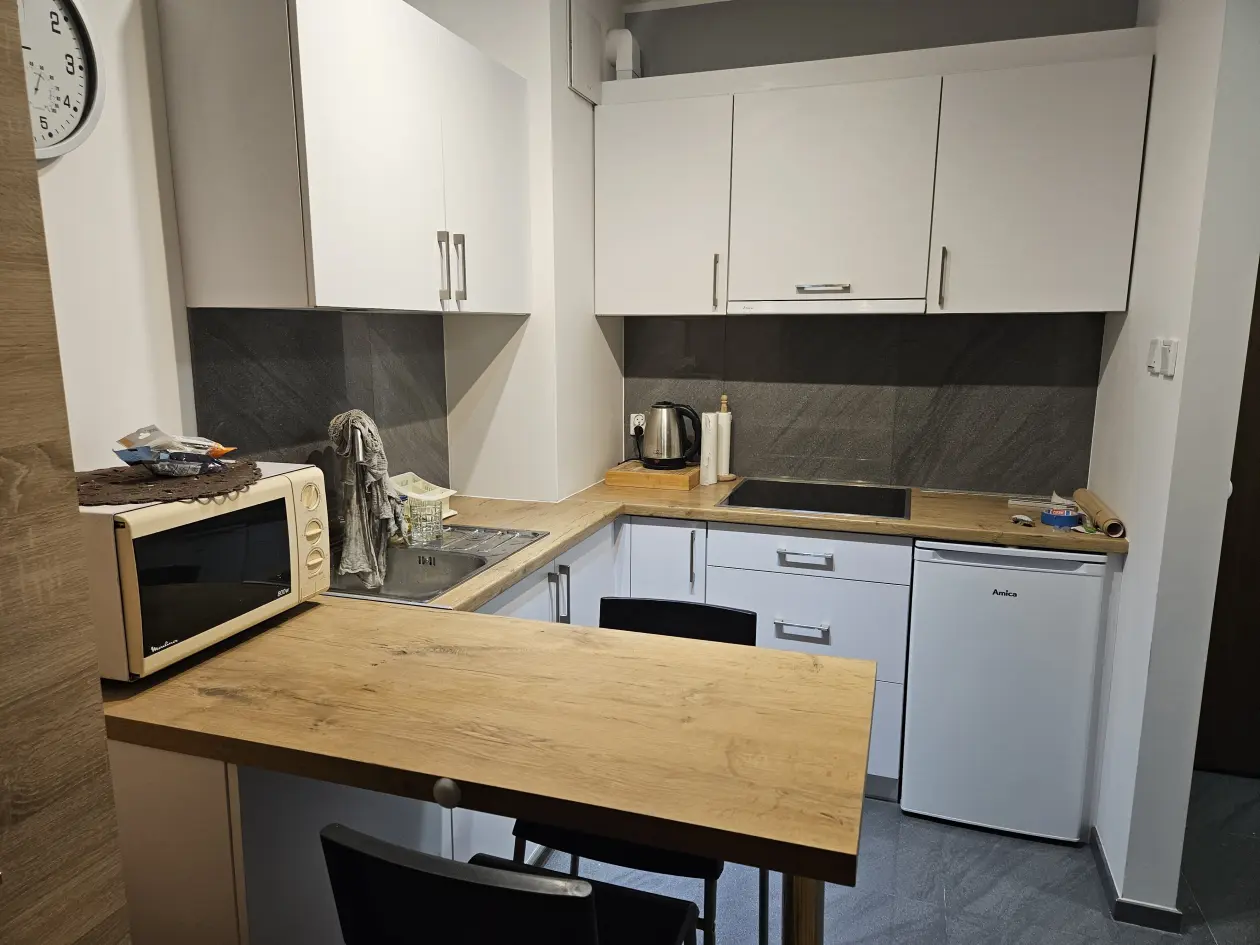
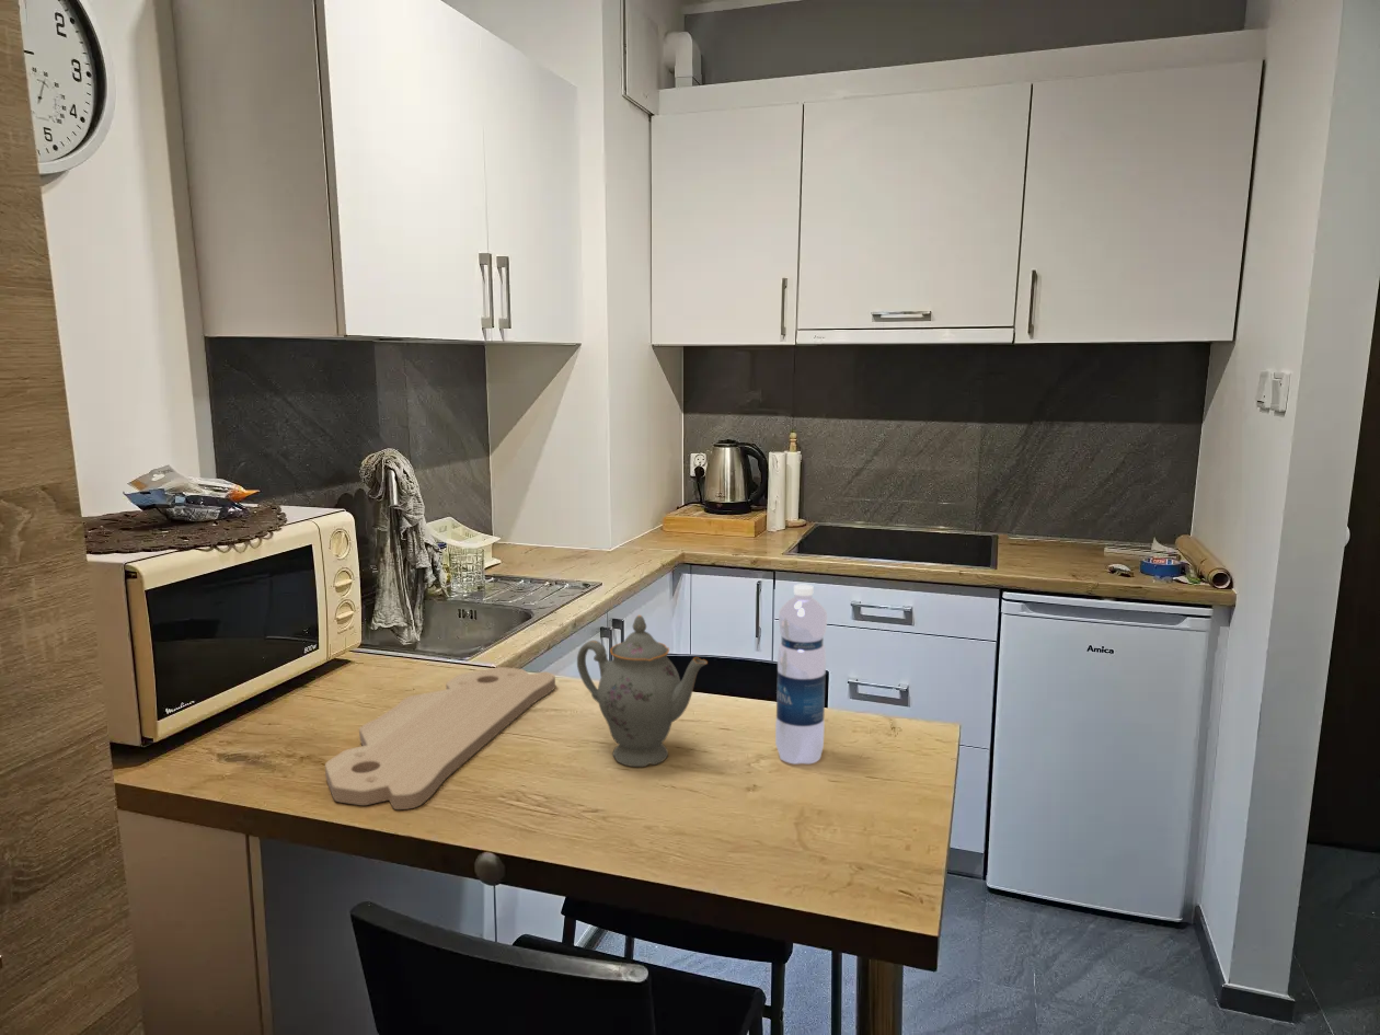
+ chinaware (641, 686)
+ cutting board (440, 724)
+ water bottle (801, 672)
